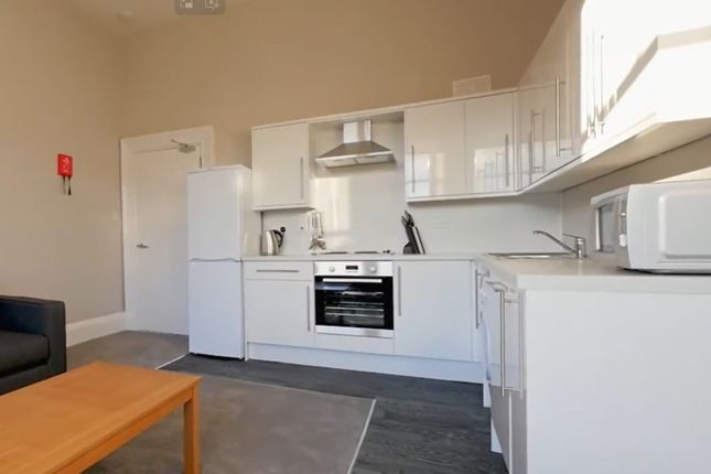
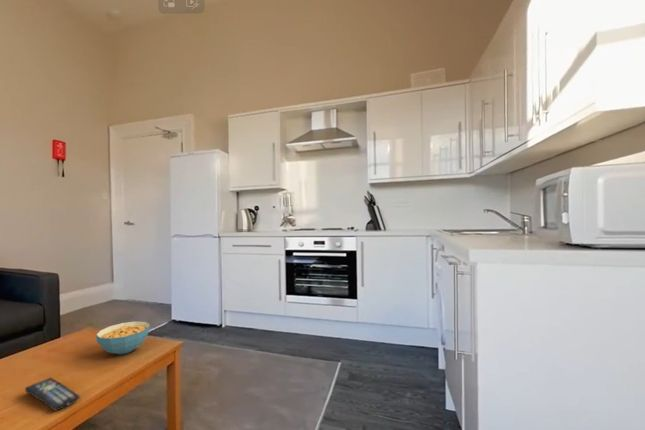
+ remote control (51, 392)
+ cereal bowl (124, 340)
